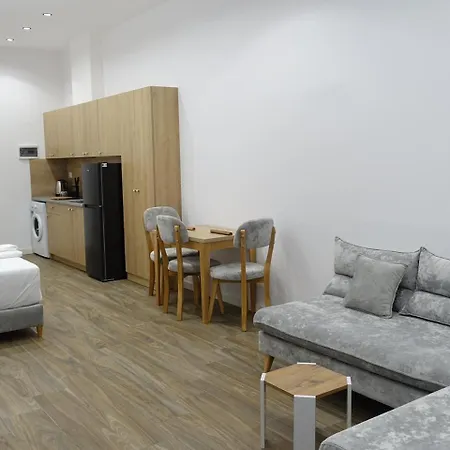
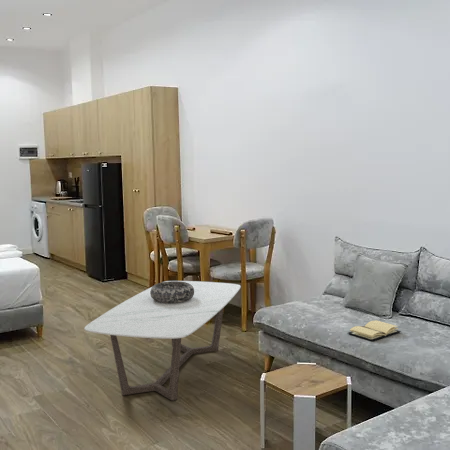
+ coffee table (173, 337)
+ book (373, 329)
+ decorative bowl (172, 291)
